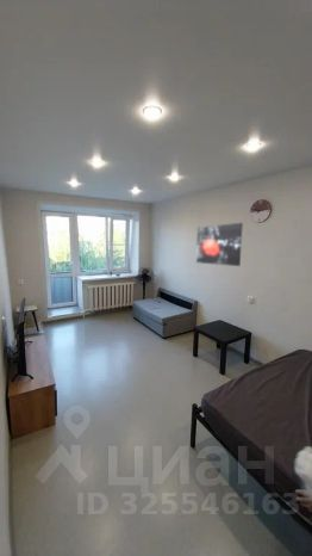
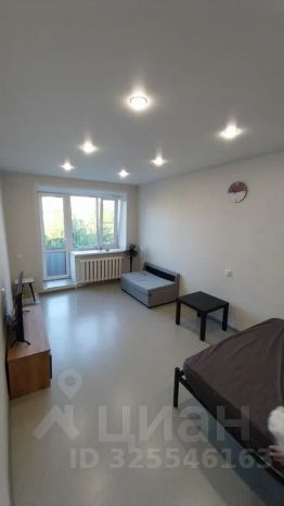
- wall art (217, 245)
